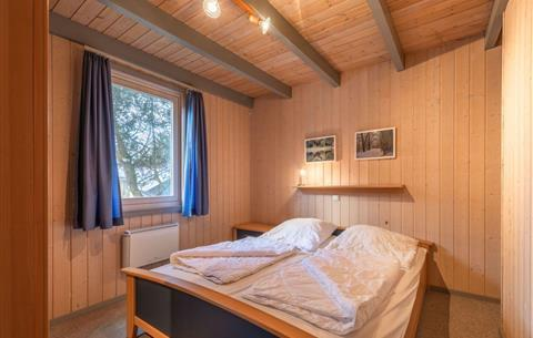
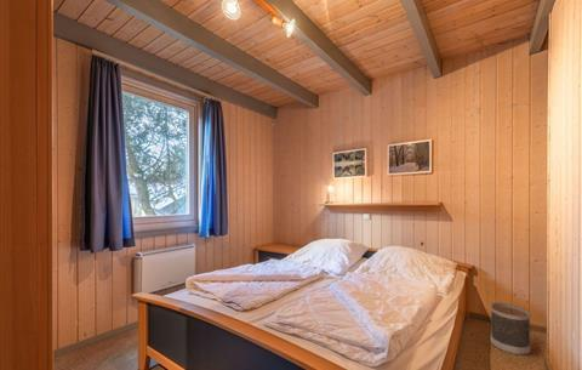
+ wastebasket (509, 328)
